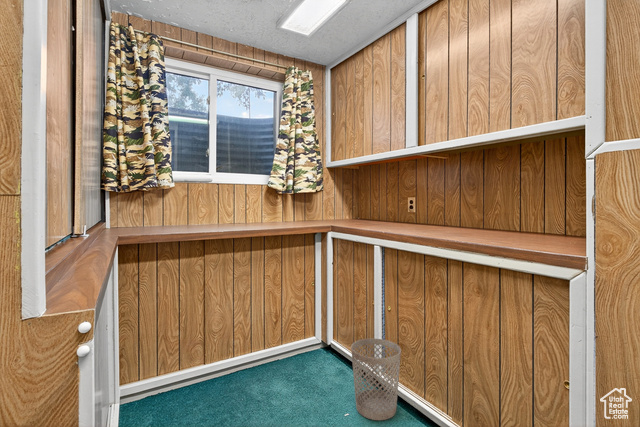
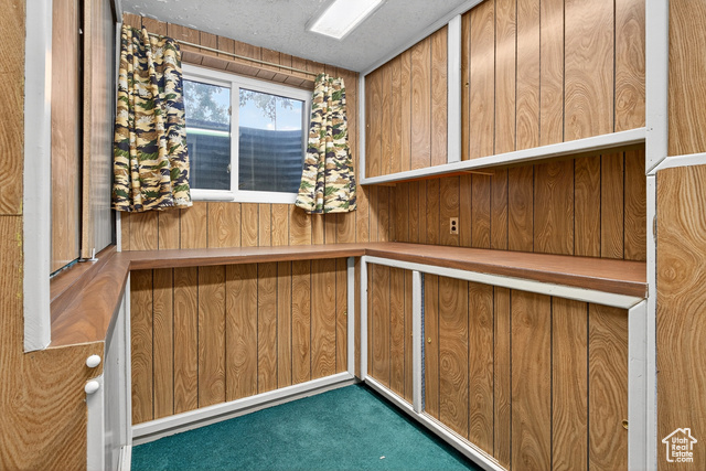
- wastebasket (375, 377)
